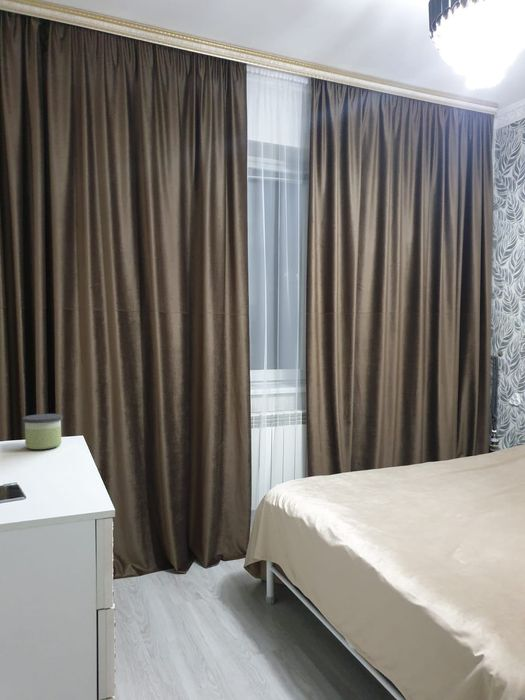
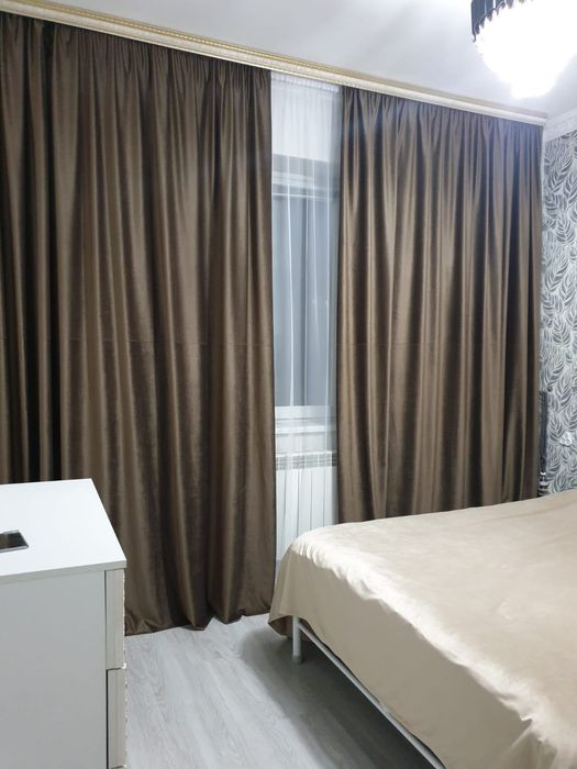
- candle (43, 431)
